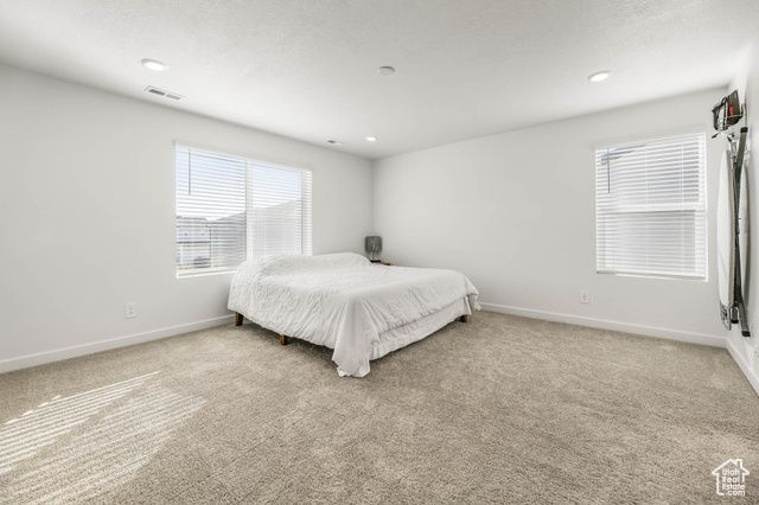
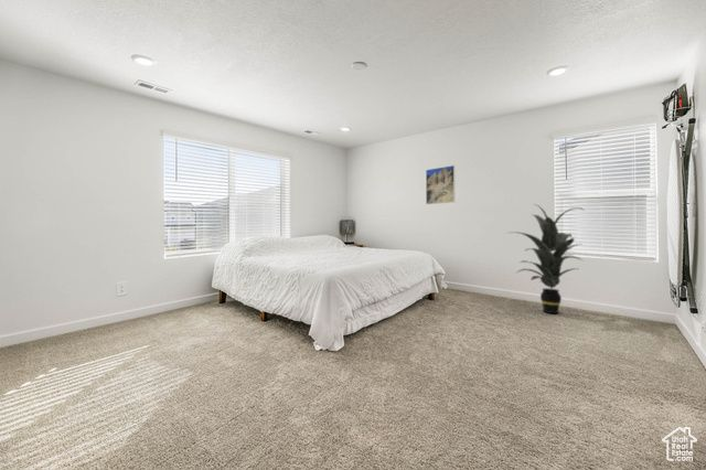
+ indoor plant (546, 256)
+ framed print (439, 185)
